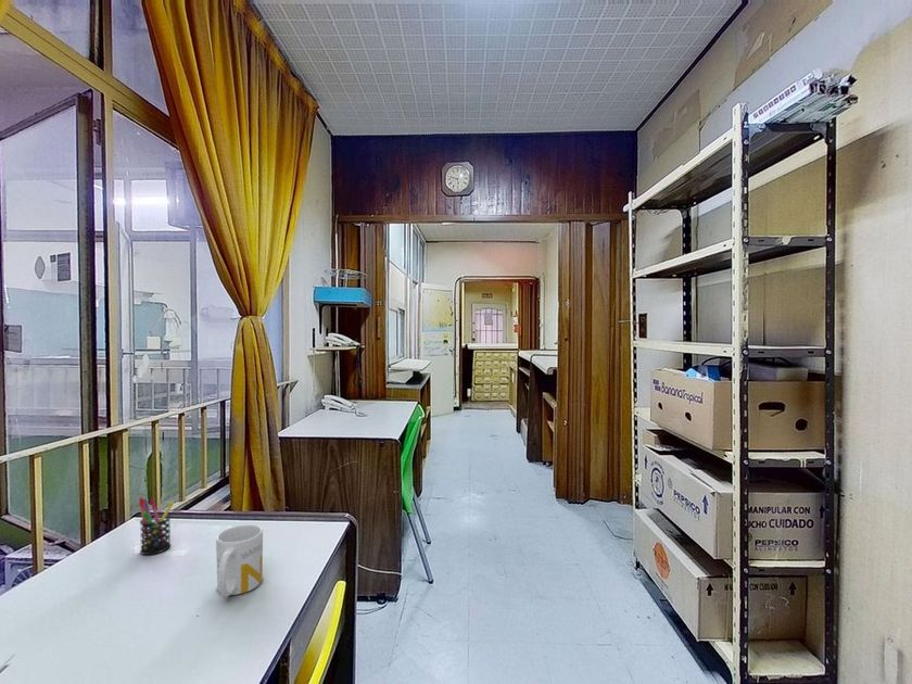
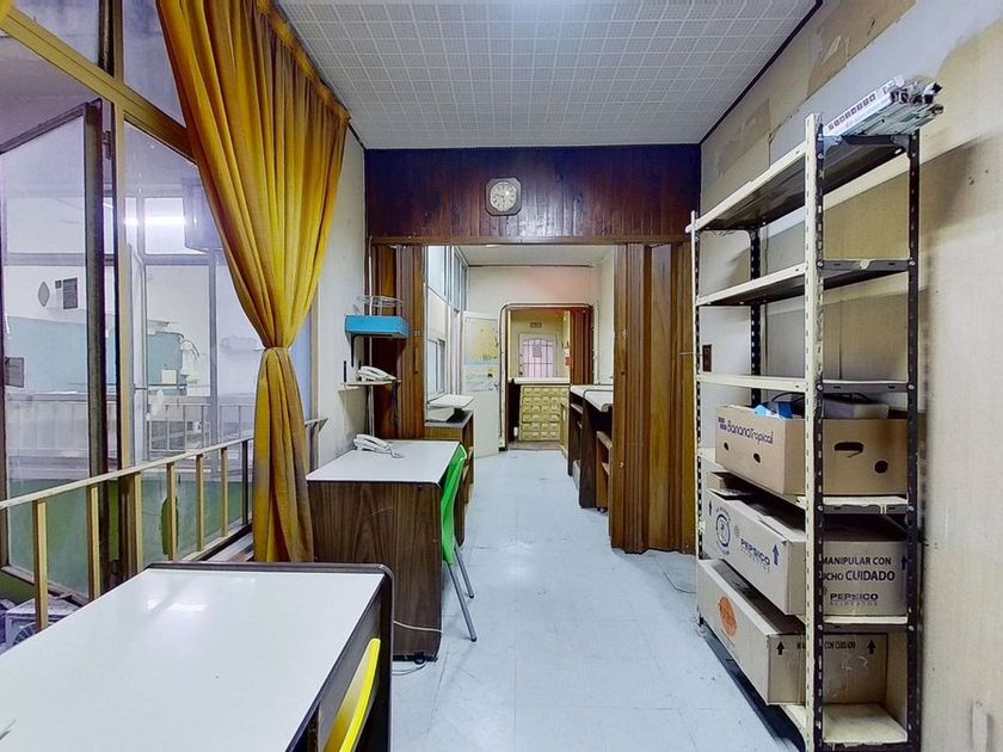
- pen holder (152, 523)
- mug (240, 561)
